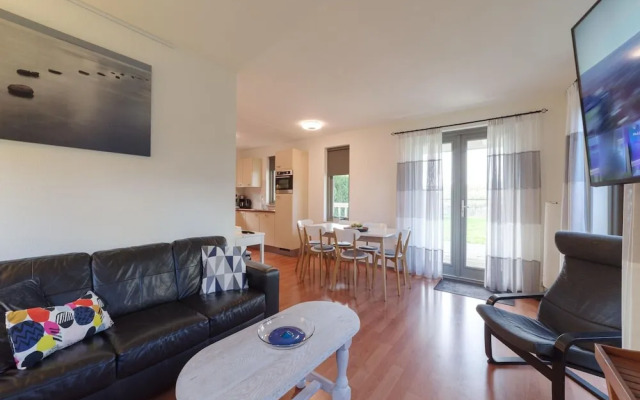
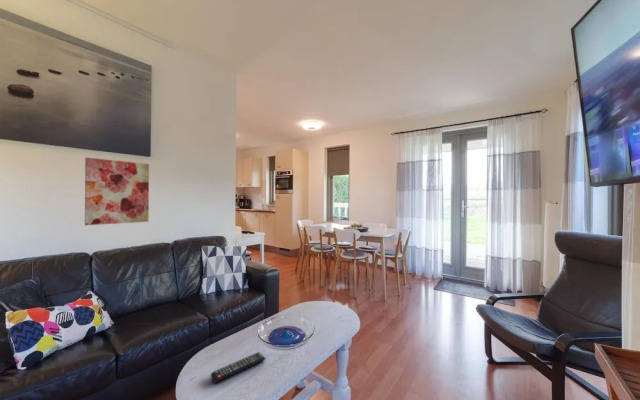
+ remote control (239, 366)
+ wall art (119, 192)
